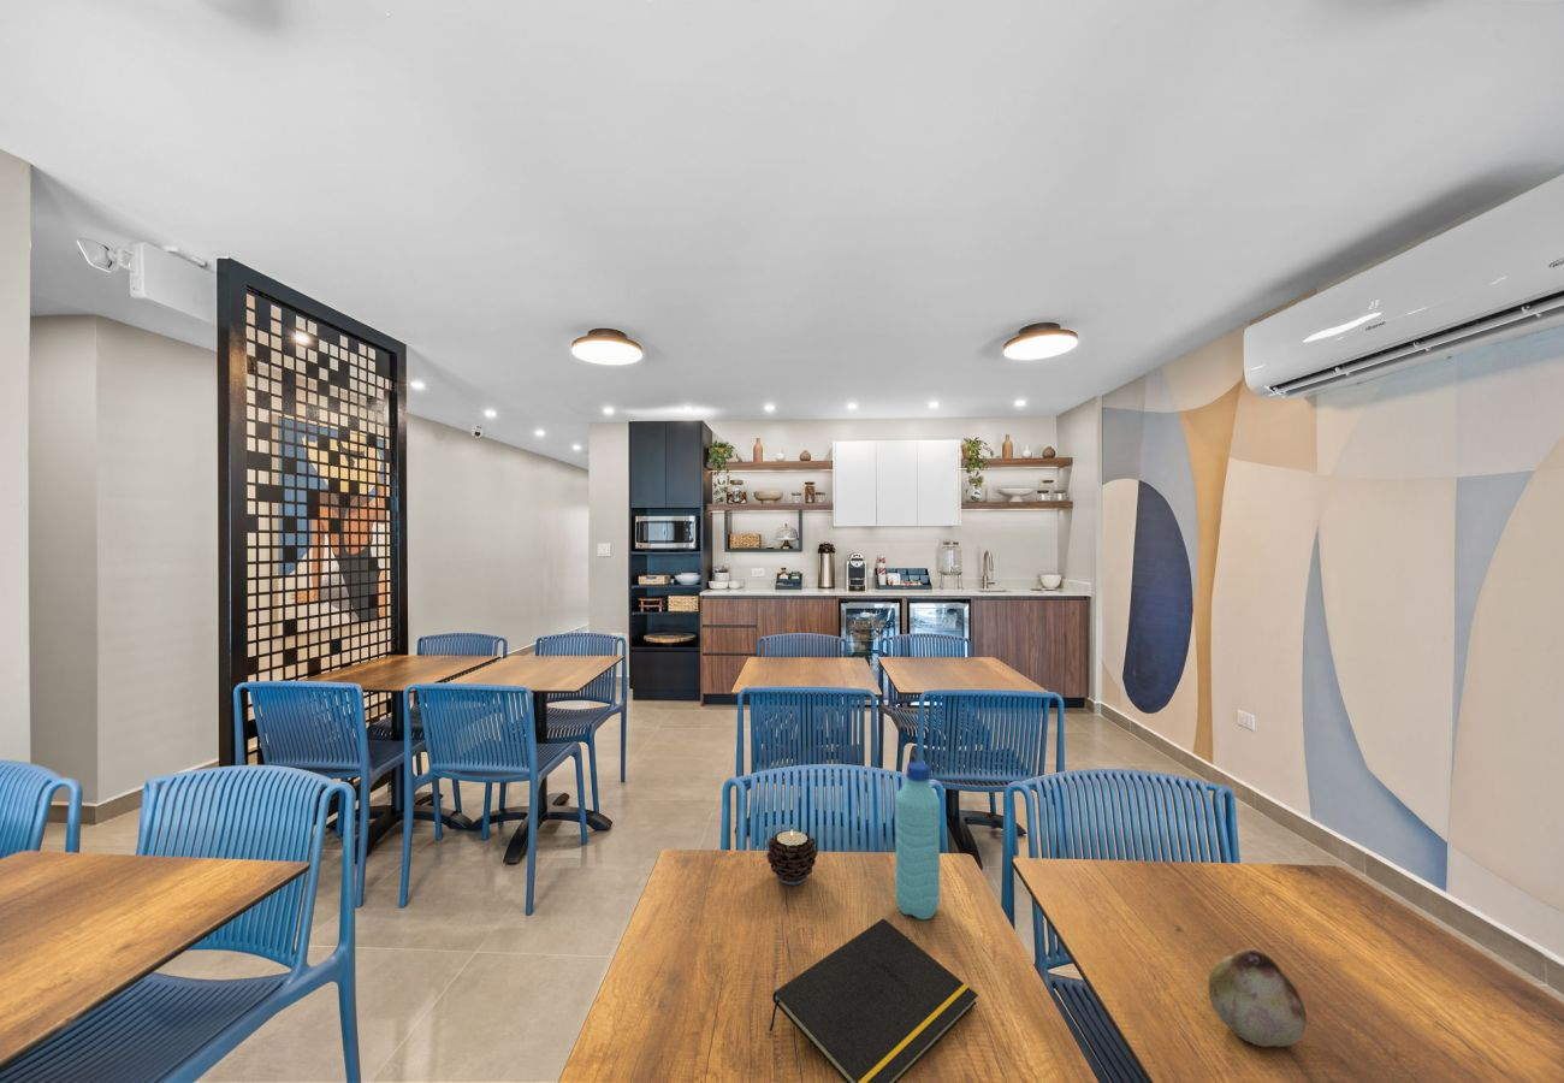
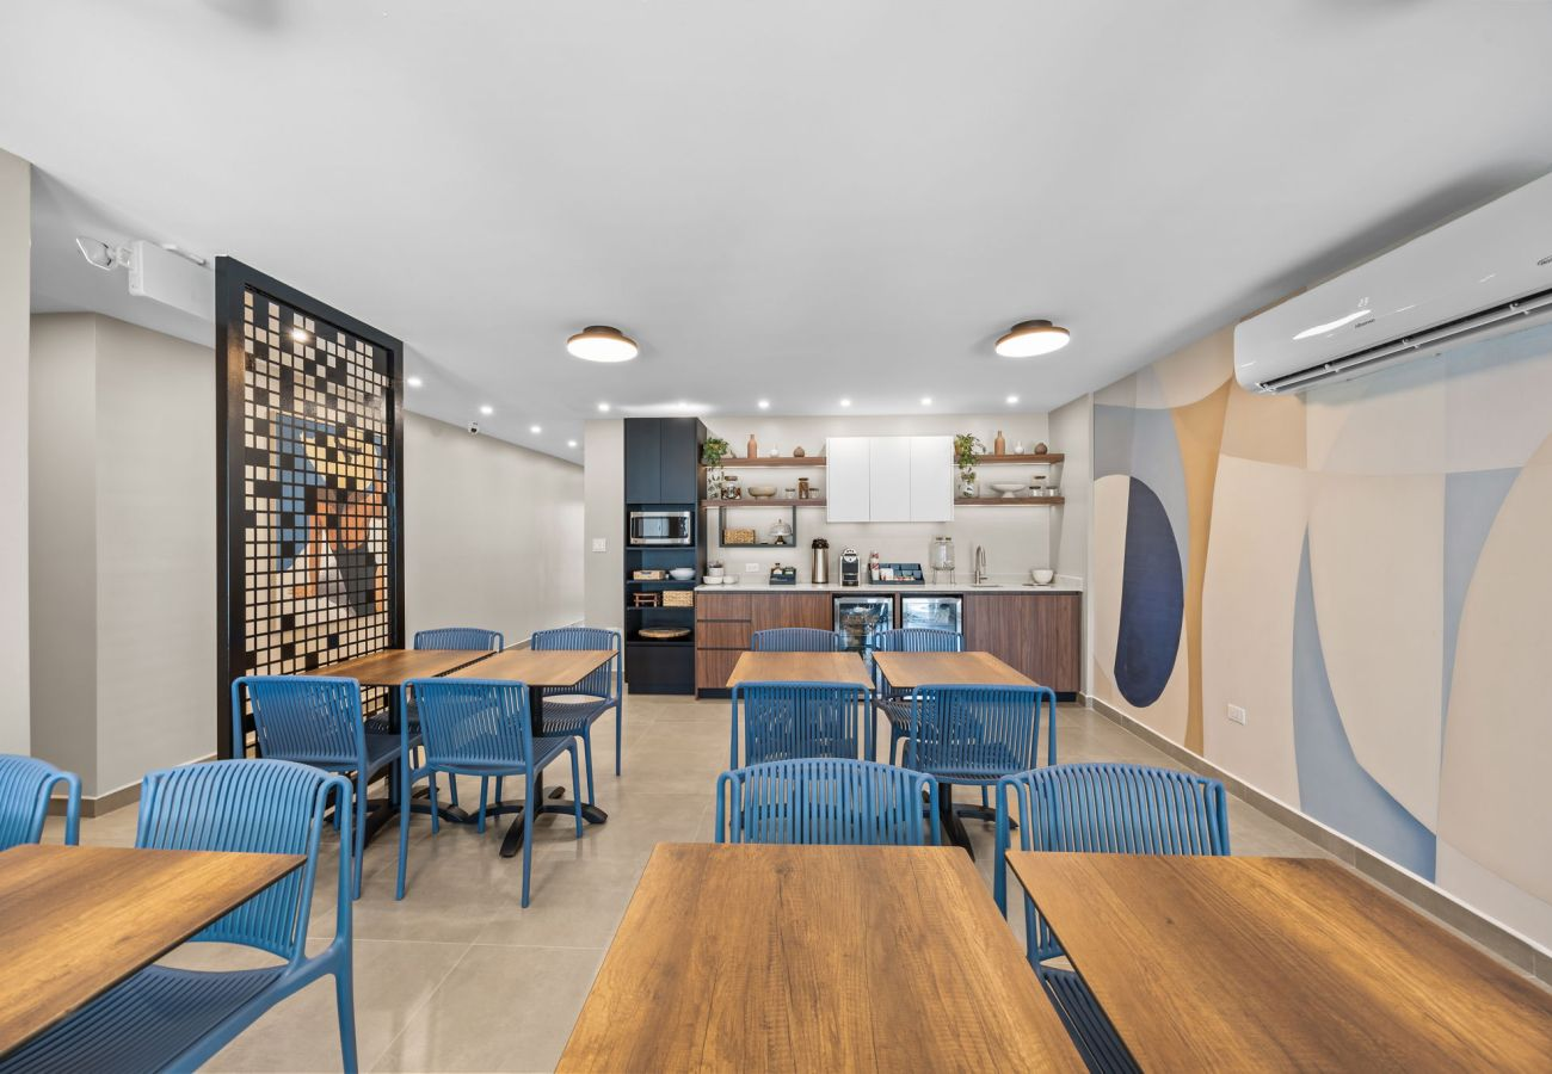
- notepad (877, 998)
- water bottle (917, 836)
- fruit (1252, 986)
- candle (792, 853)
